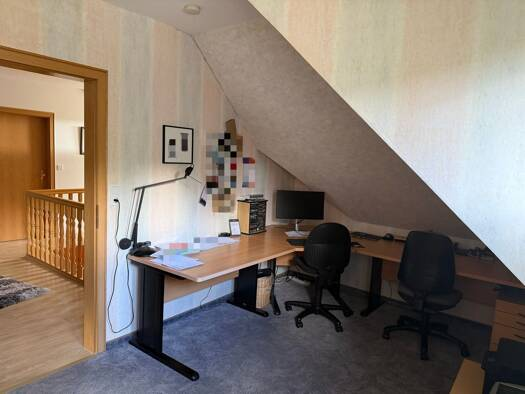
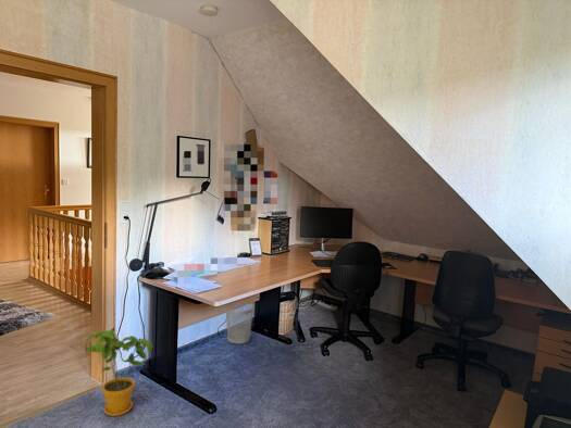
+ house plant (114, 361)
+ wastebasket (238, 323)
